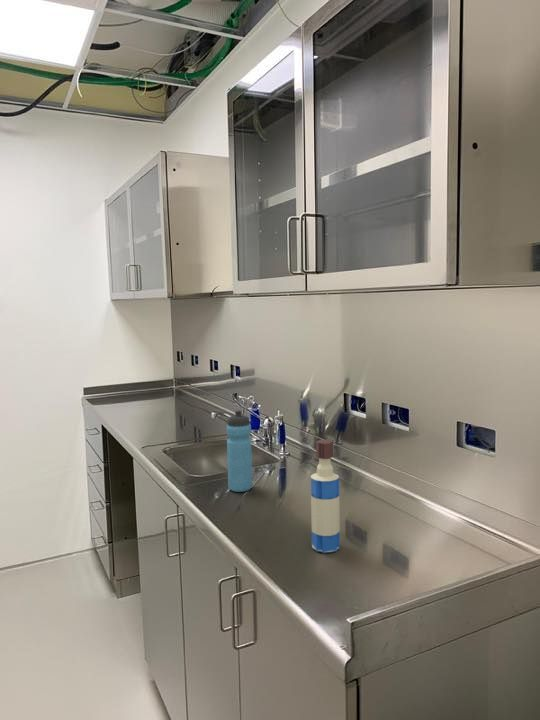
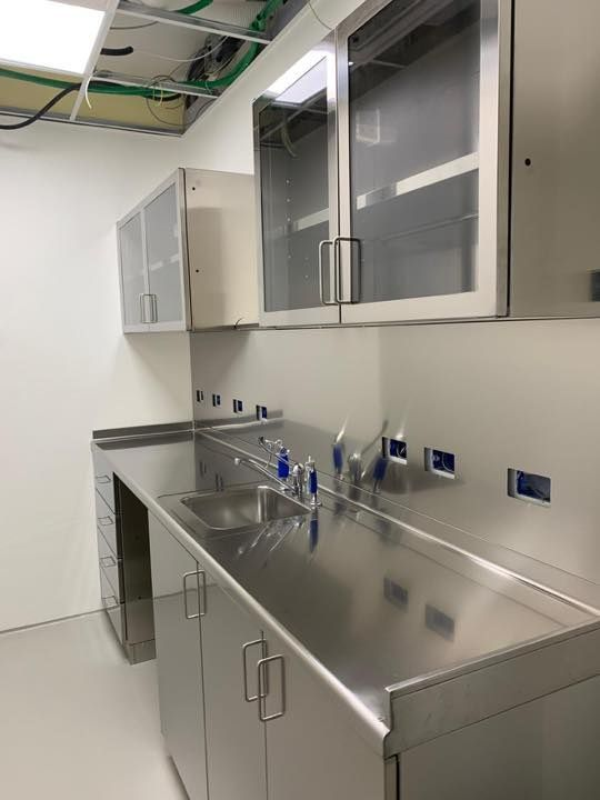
- water bottle (239, 449)
- tequila bottle (324, 494)
